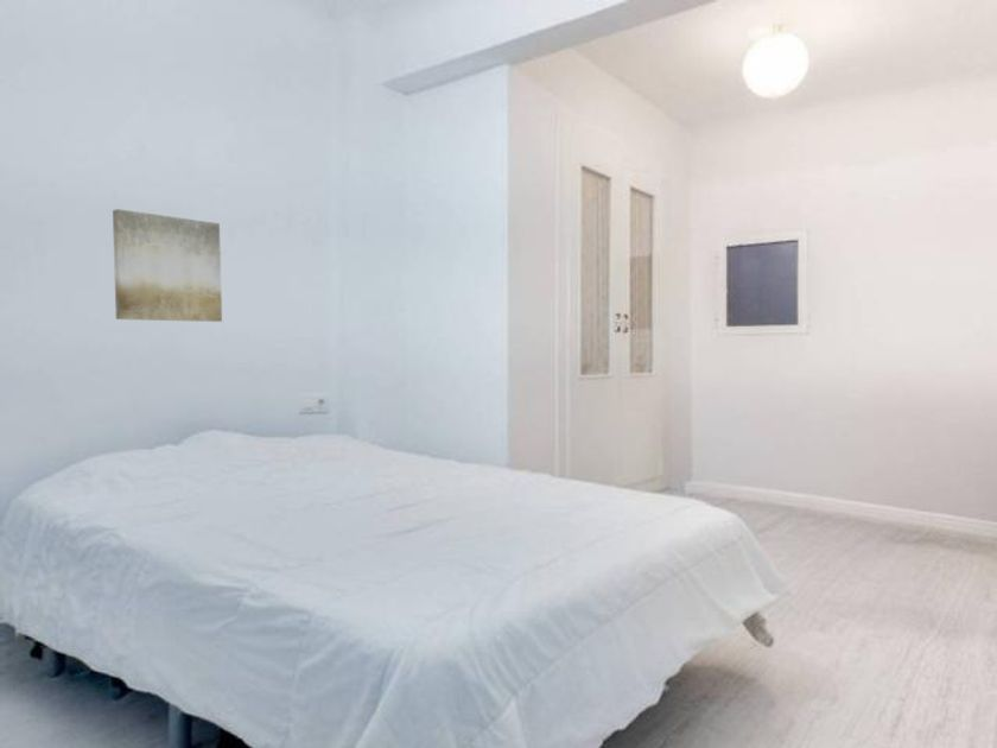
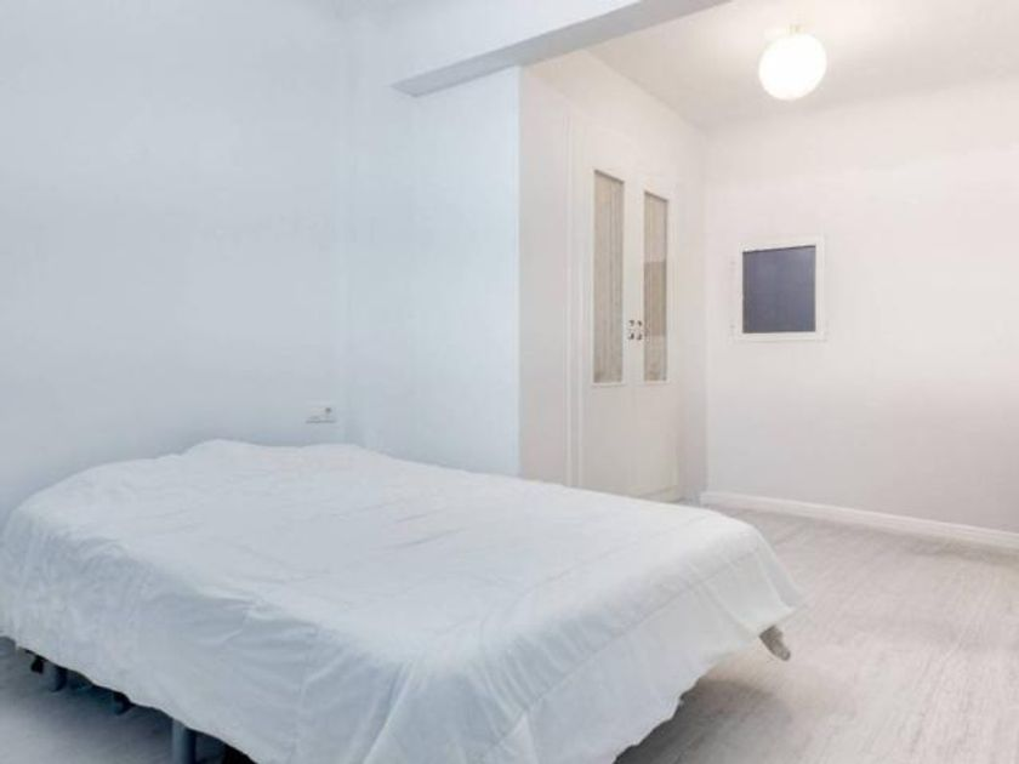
- wall art (170, 268)
